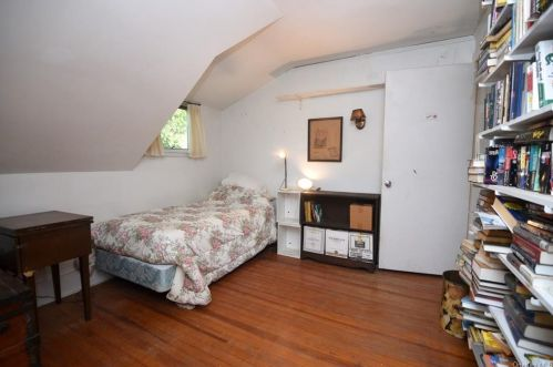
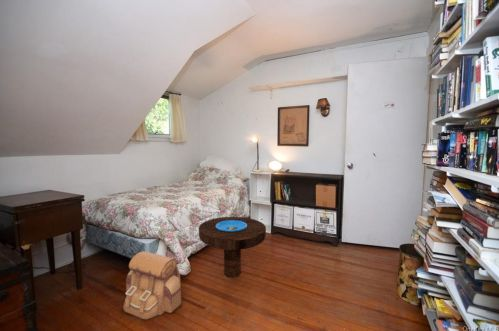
+ side table (232, 248)
+ backpack (152, 279)
